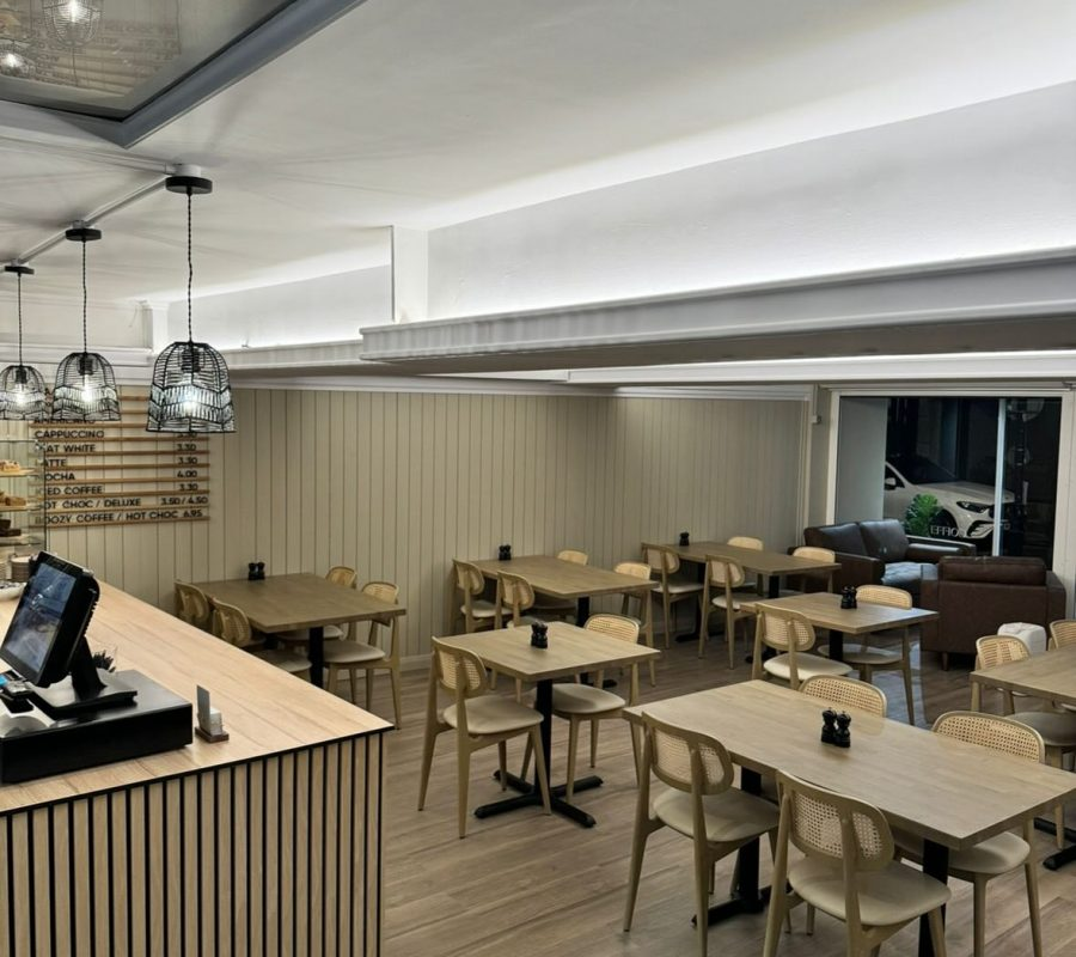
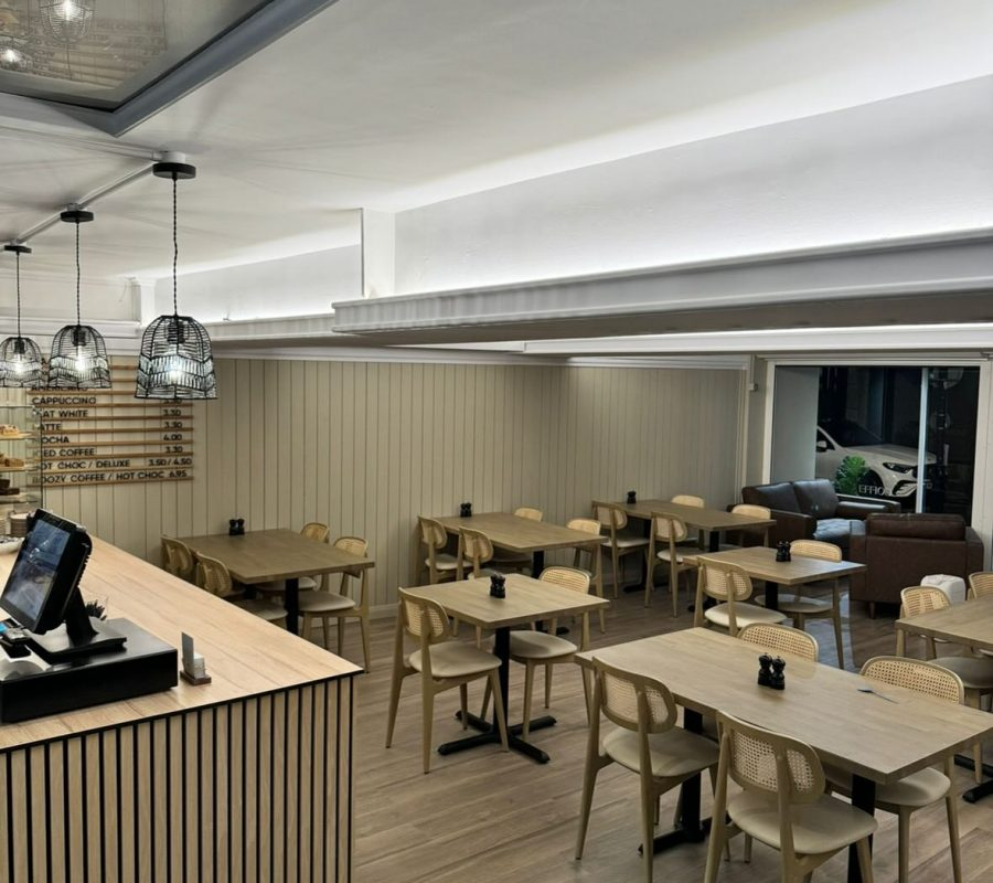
+ spoon (877, 693)
